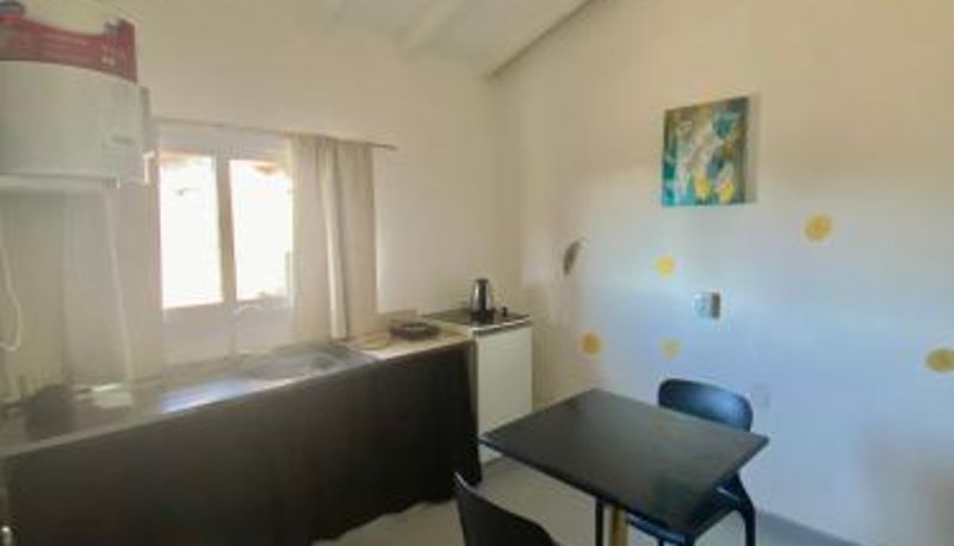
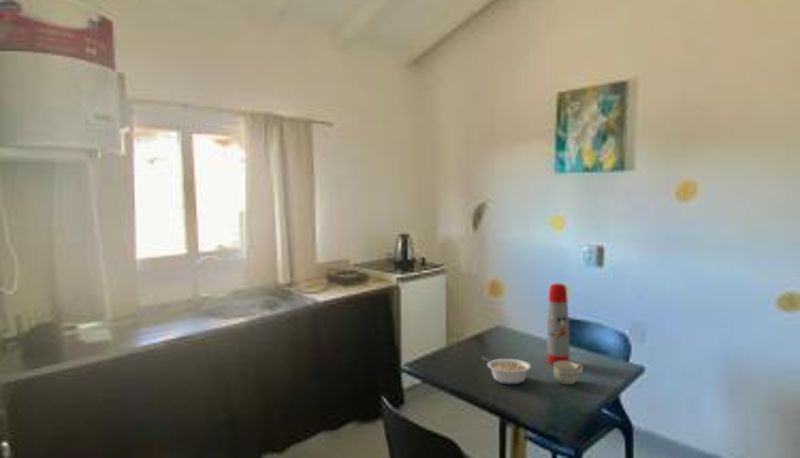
+ cup (569, 373)
+ water bottle (558, 323)
+ legume (507, 370)
